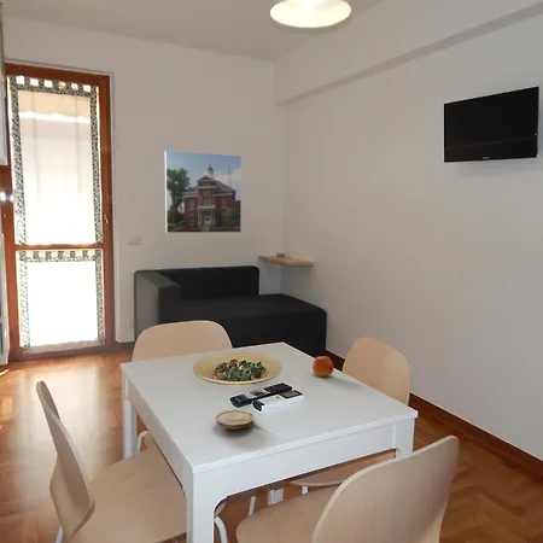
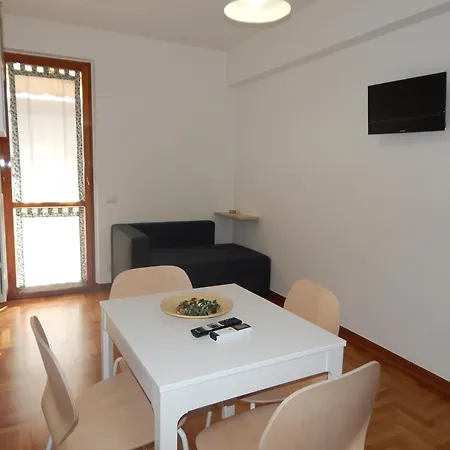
- apple (322, 366)
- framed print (204, 193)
- wood slice (234, 420)
